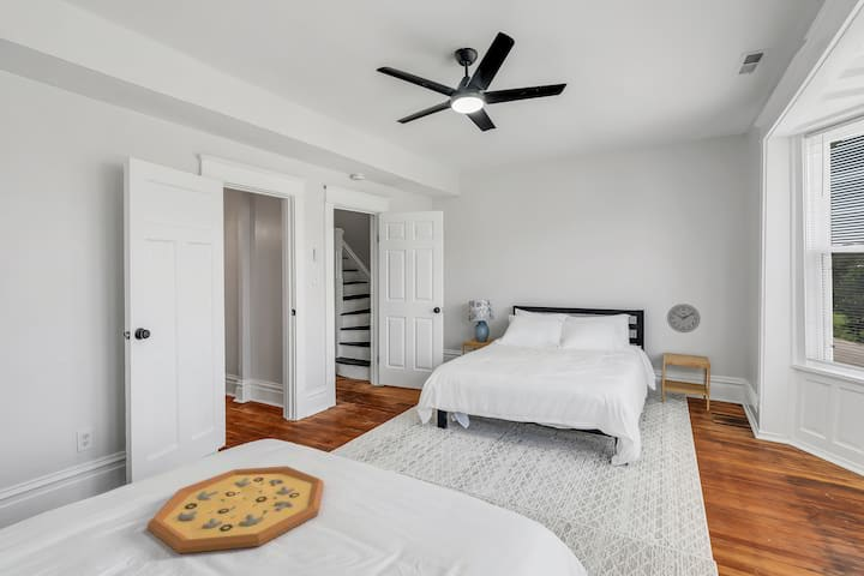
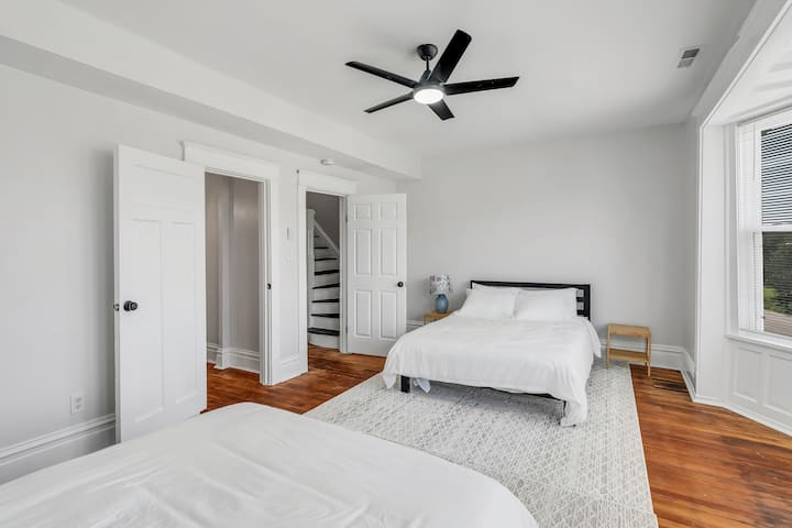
- decorative tray (244, 500)
- wall clock (683, 318)
